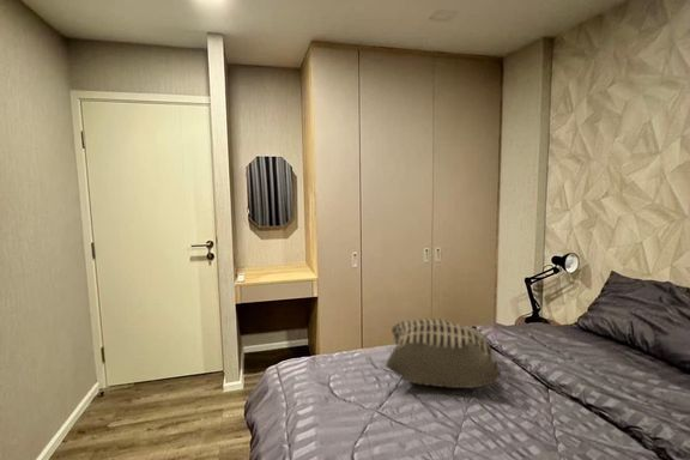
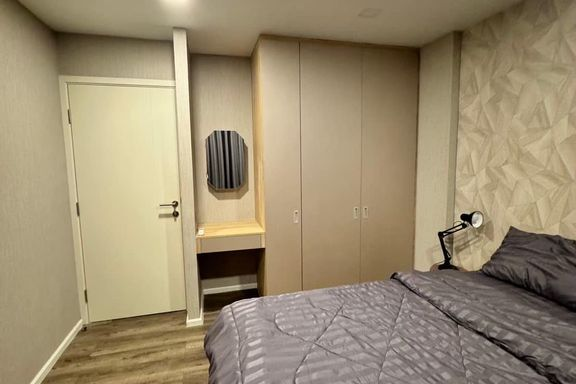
- cushion (438, 347)
